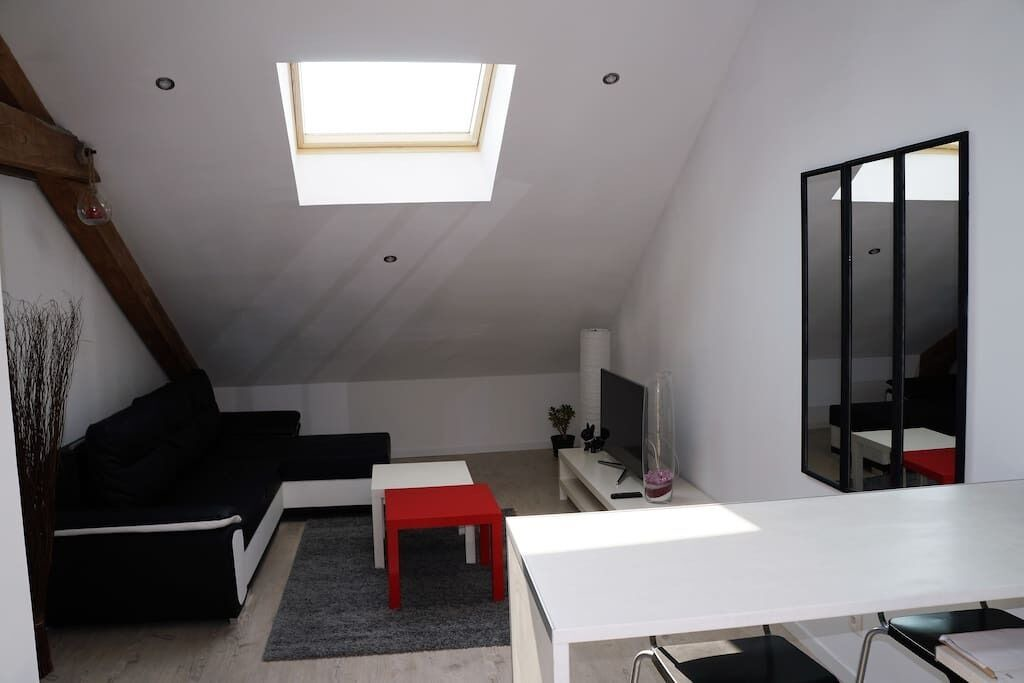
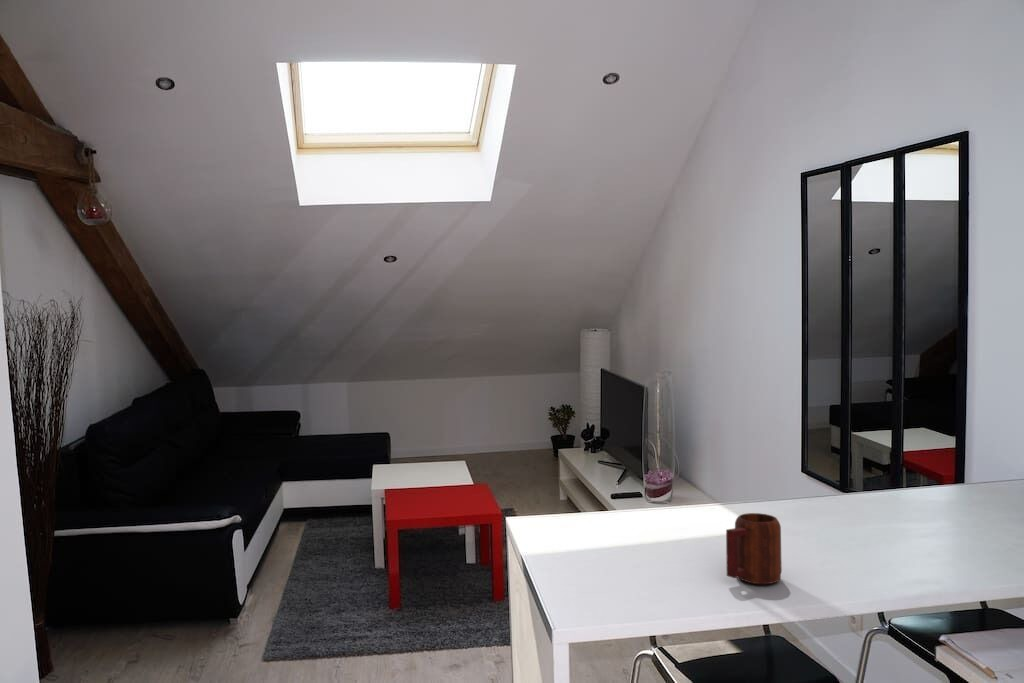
+ mug (751, 549)
